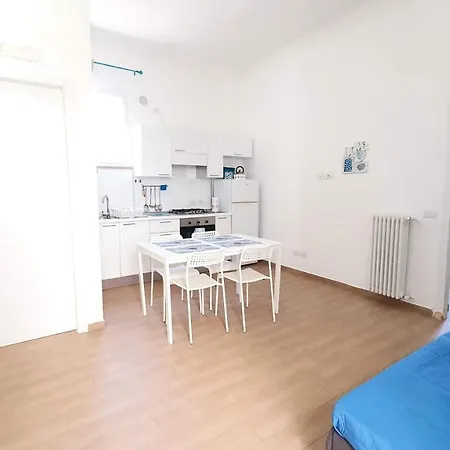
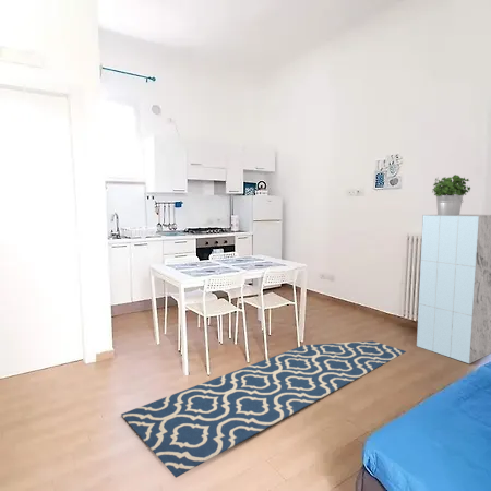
+ rug (288, 376)
+ cabinet (458, 283)
+ potted plant (451, 194)
